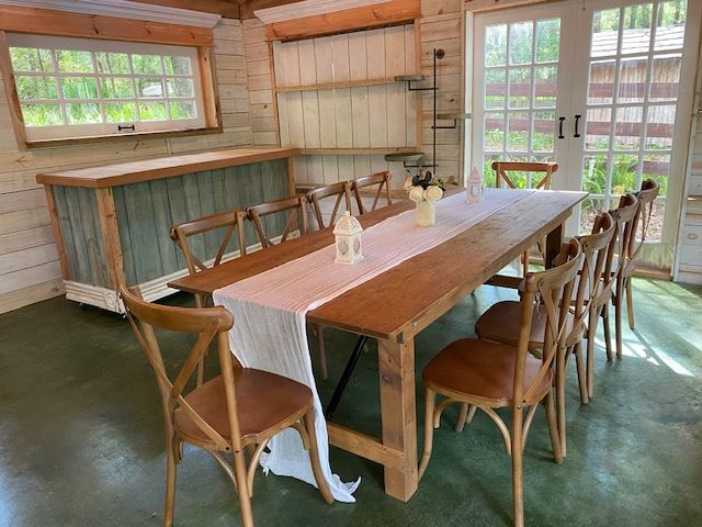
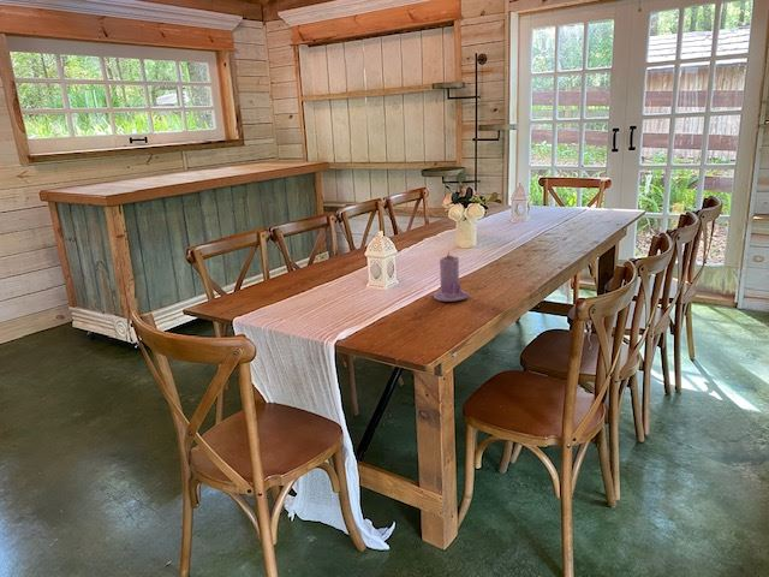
+ candle (449, 273)
